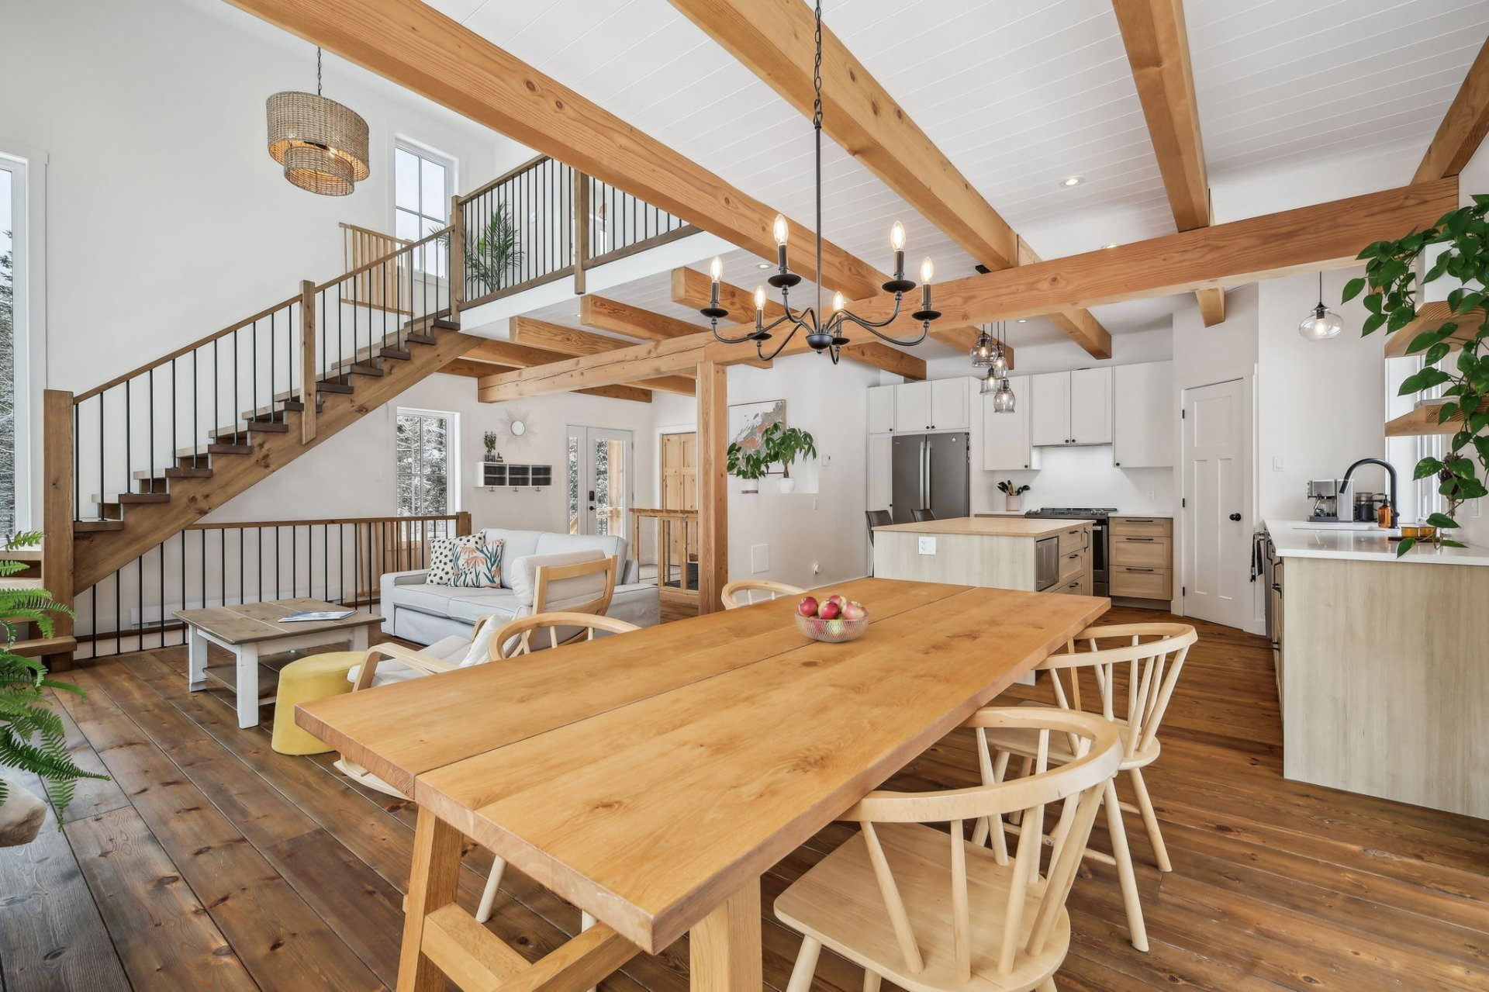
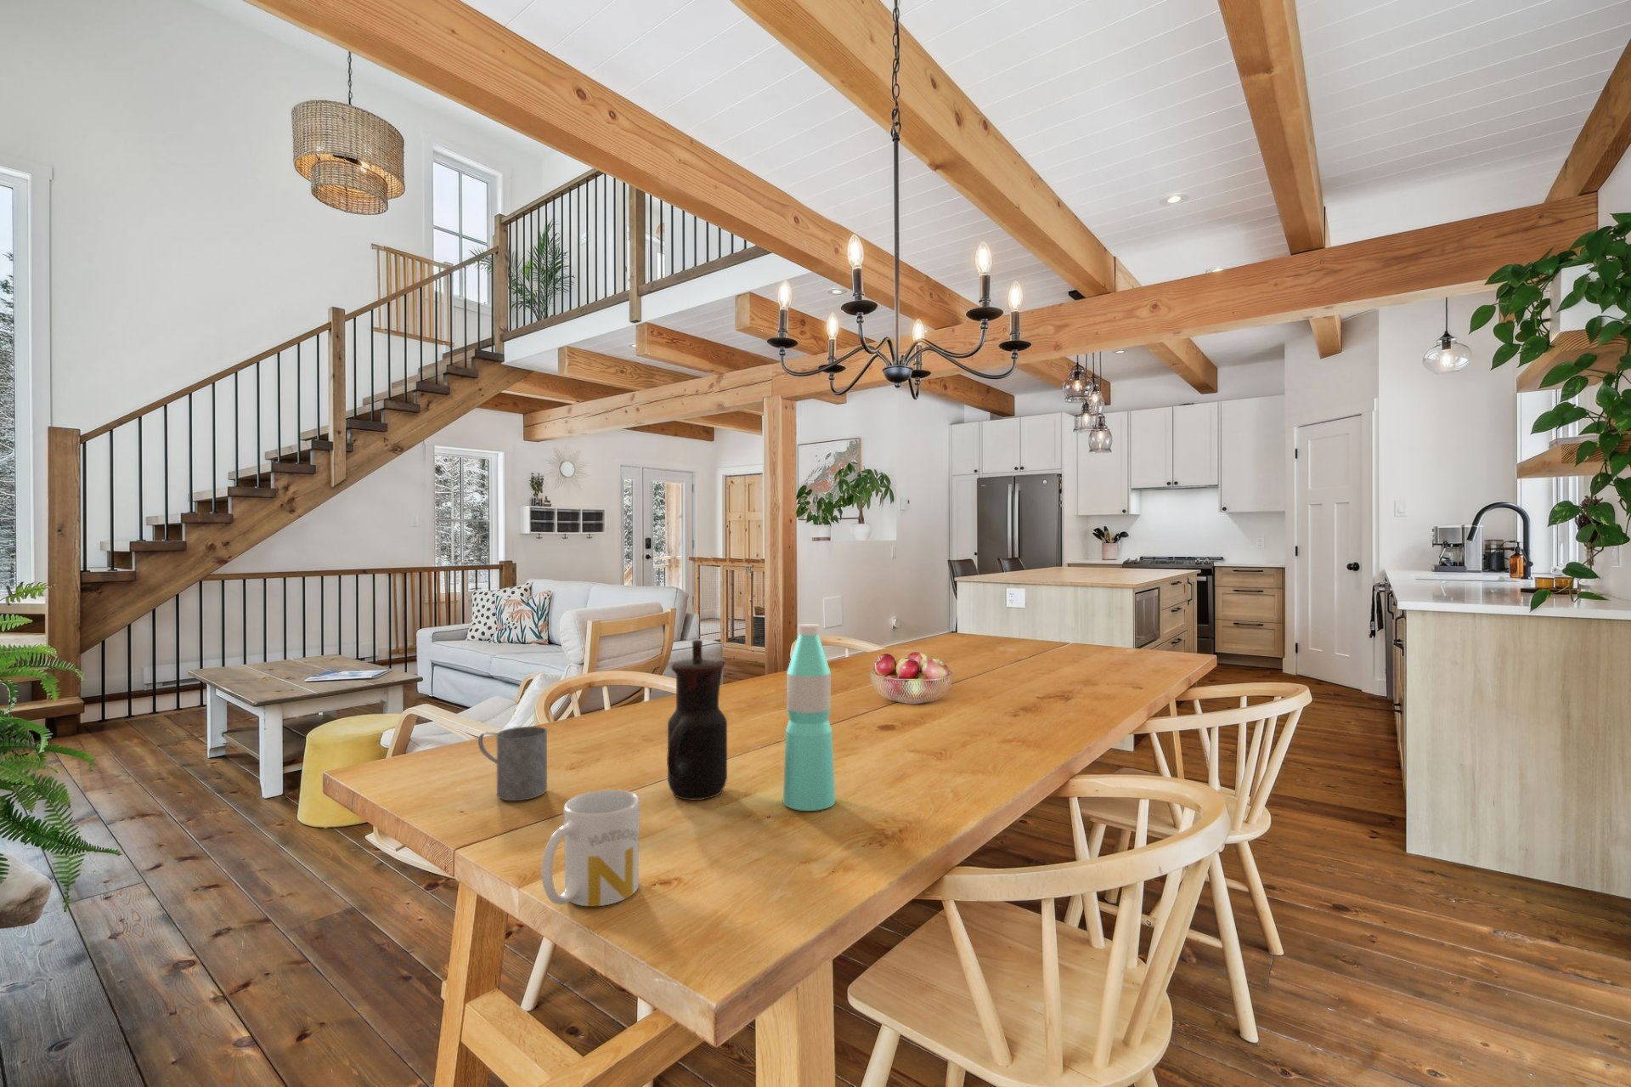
+ water bottle (809, 713)
+ mug (512, 762)
+ teapot (697, 716)
+ mug (597, 850)
